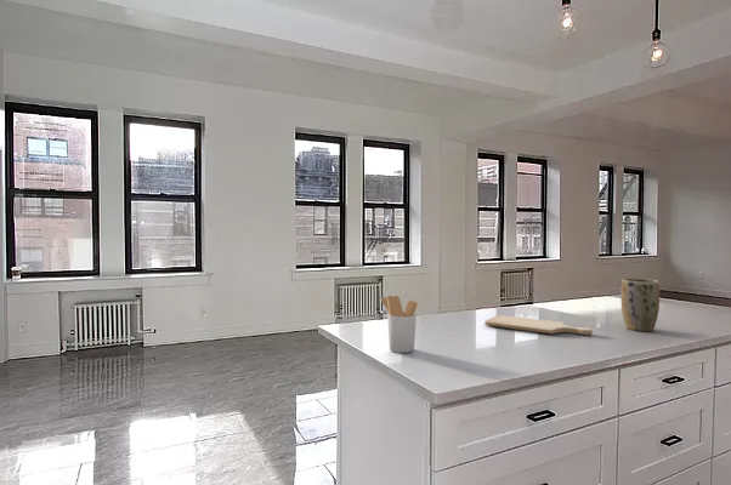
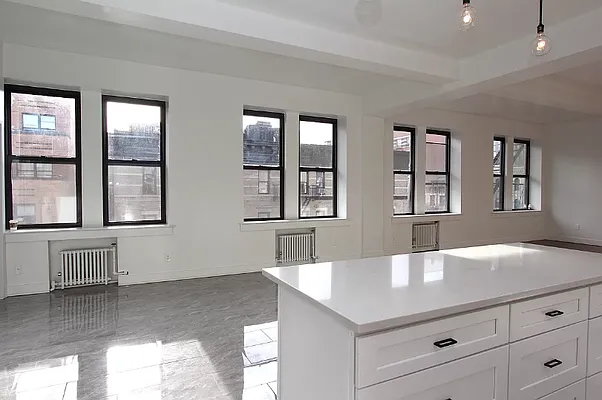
- chopping board (538, 325)
- plant pot (639, 304)
- utensil holder (397, 321)
